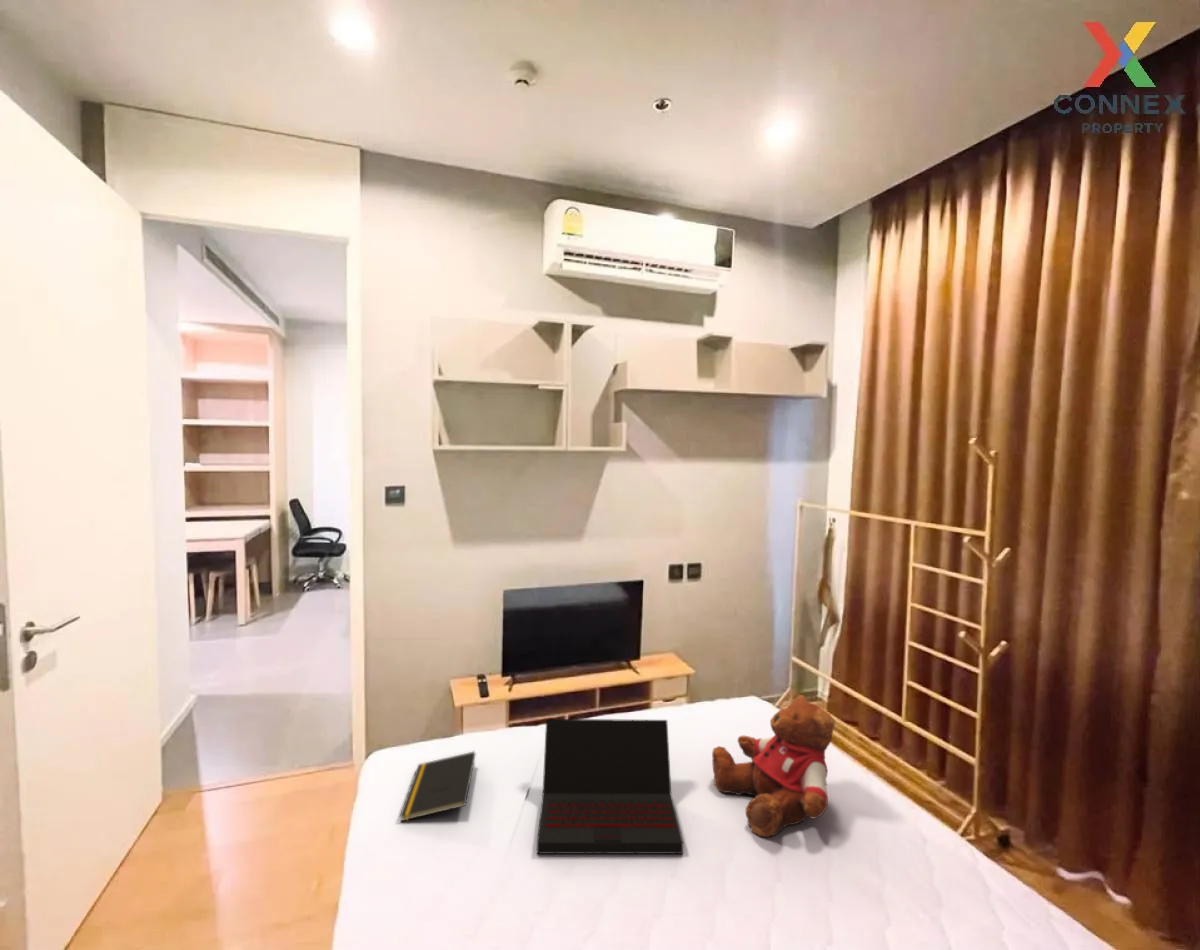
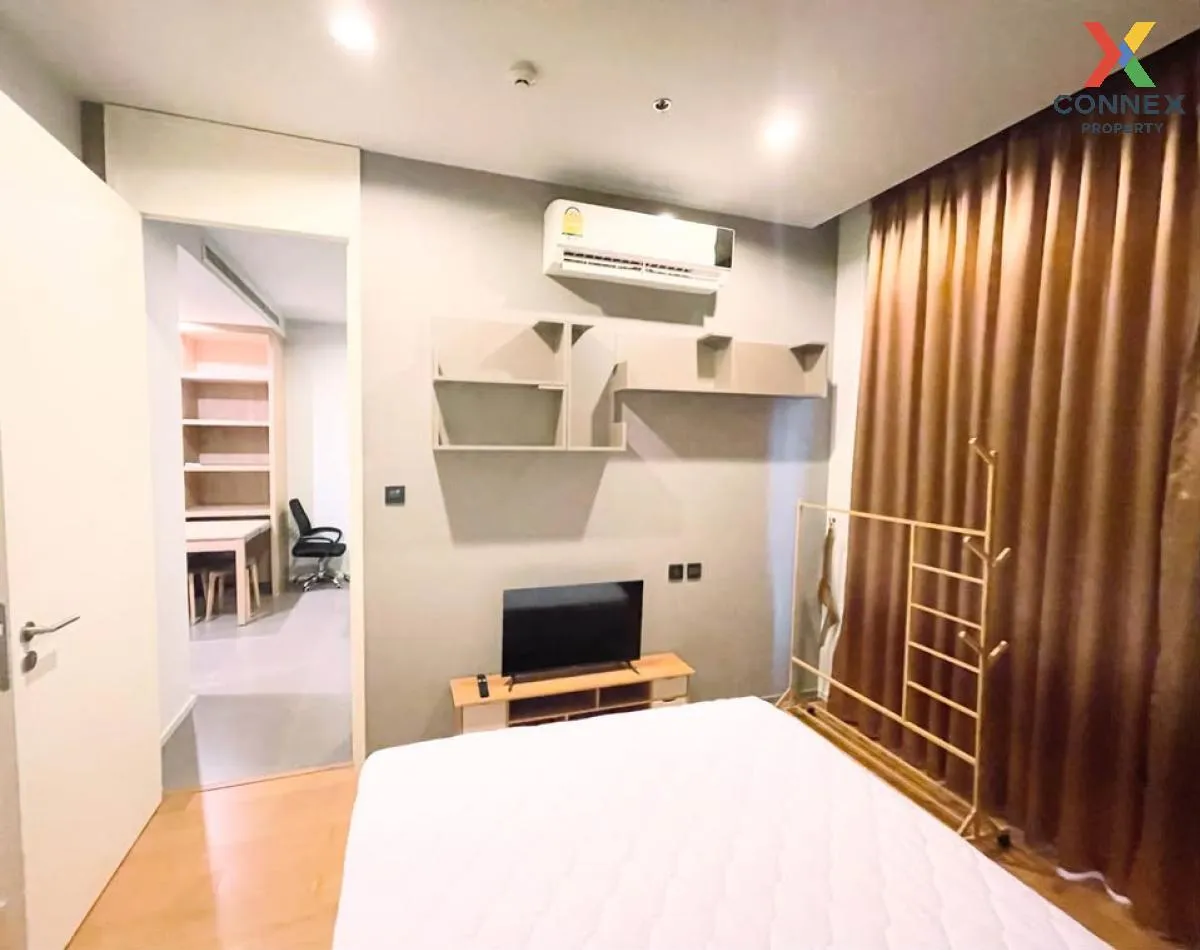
- teddy bear (774, 754)
- laptop (608, 777)
- notepad (440, 783)
